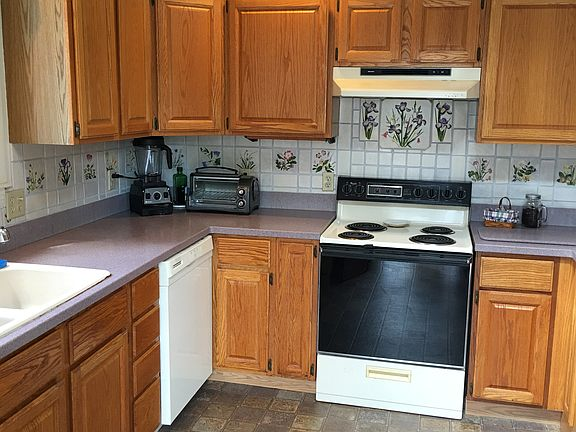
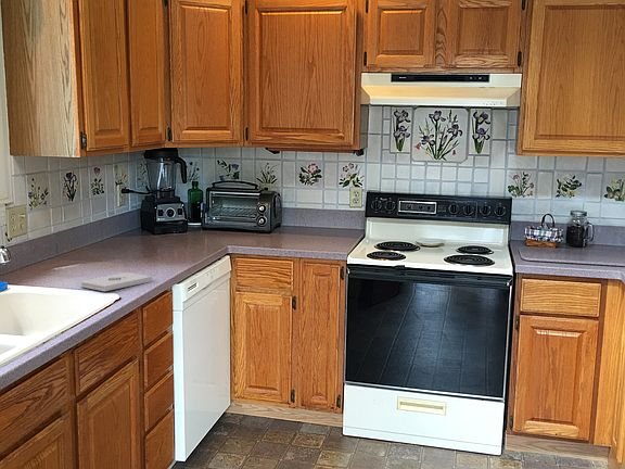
+ notepad (116, 281)
